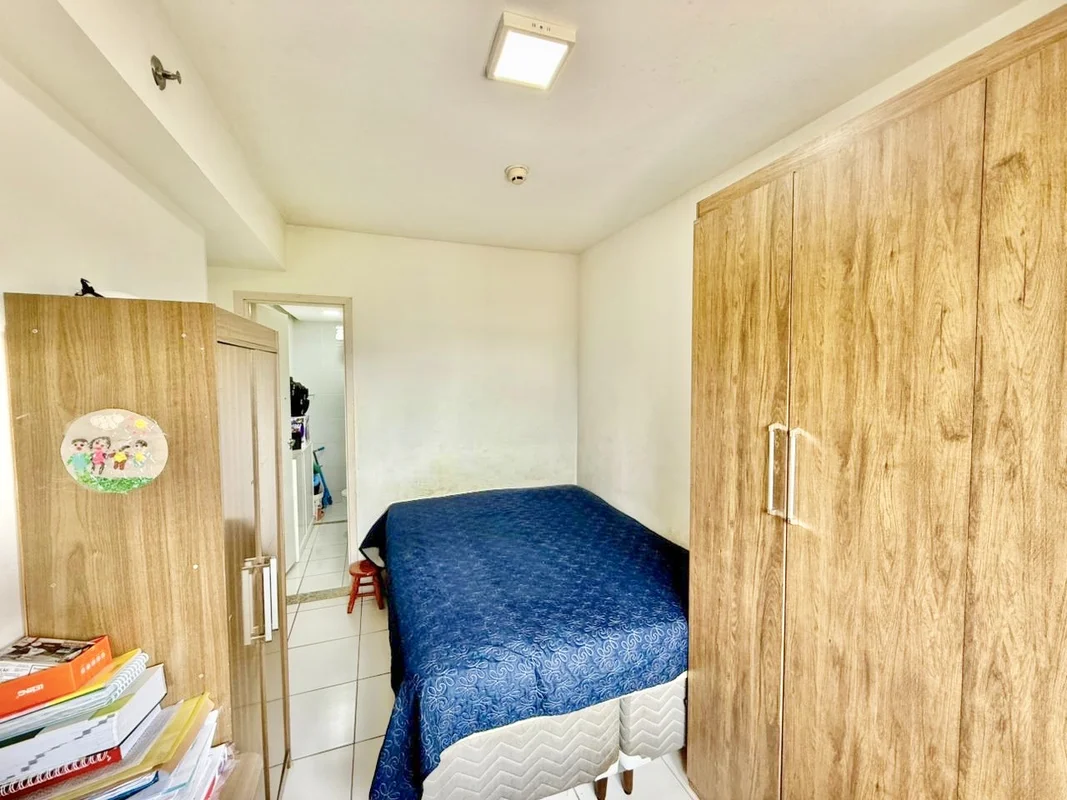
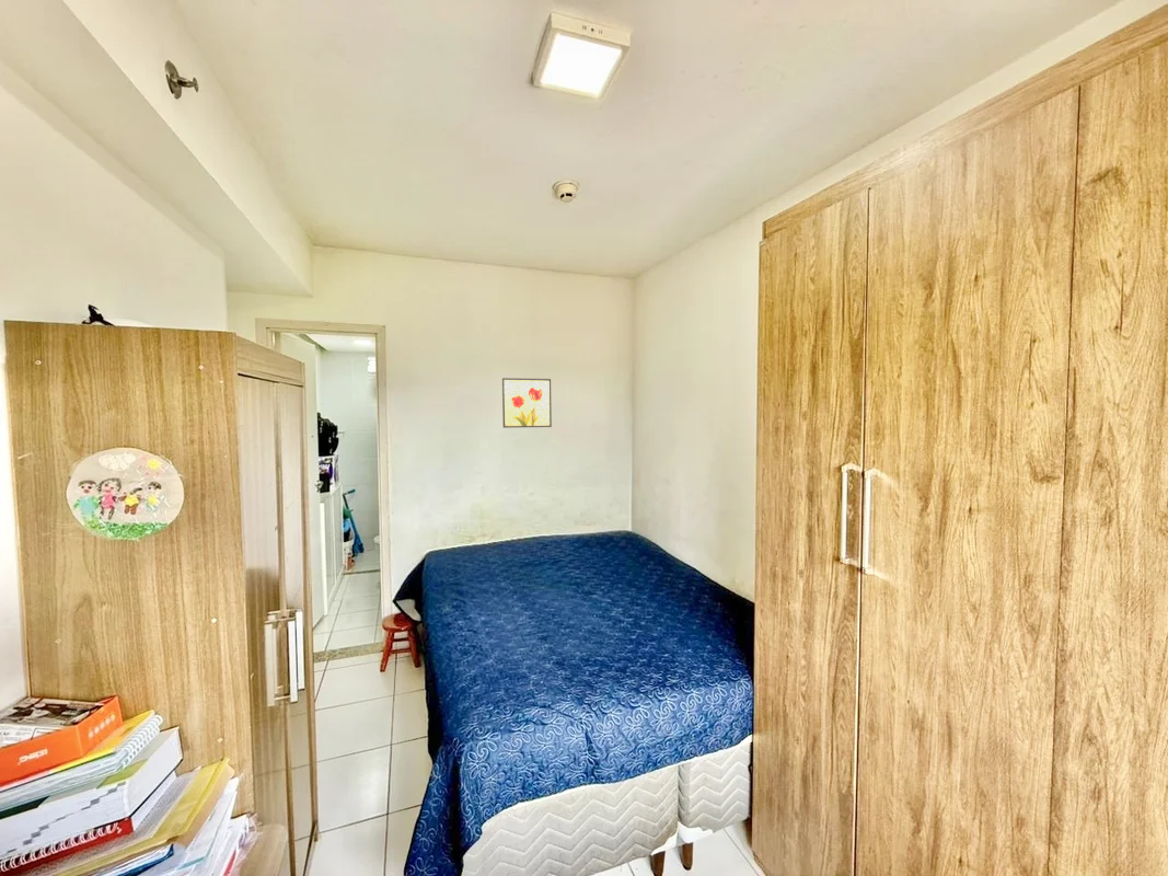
+ wall art (527, 403)
